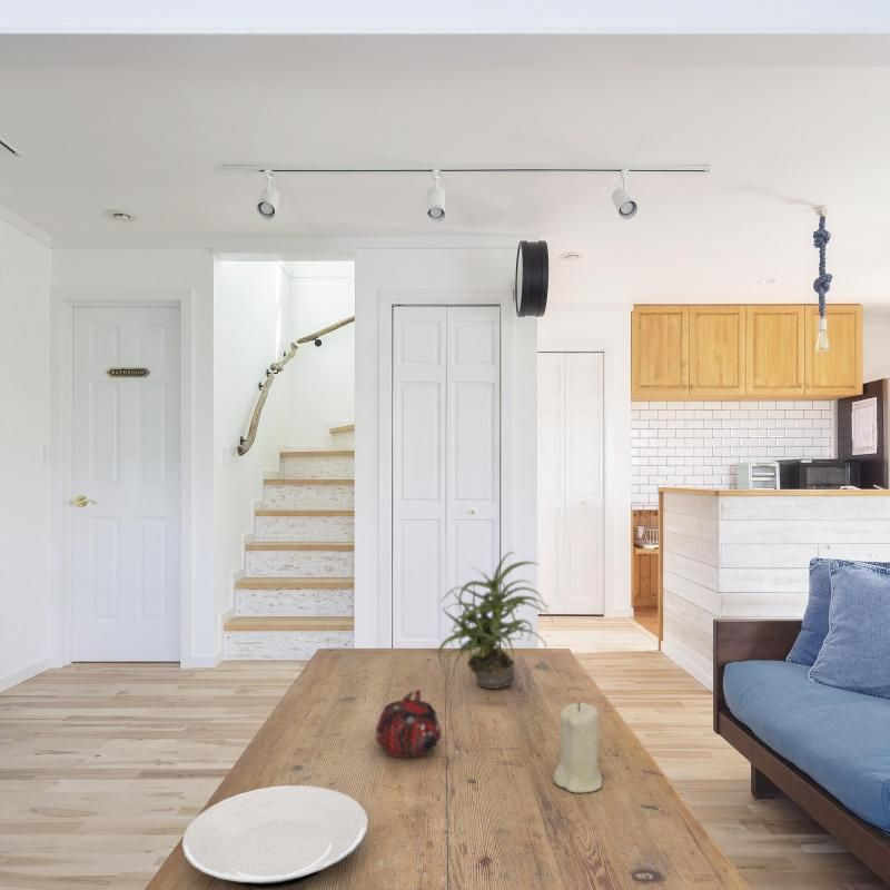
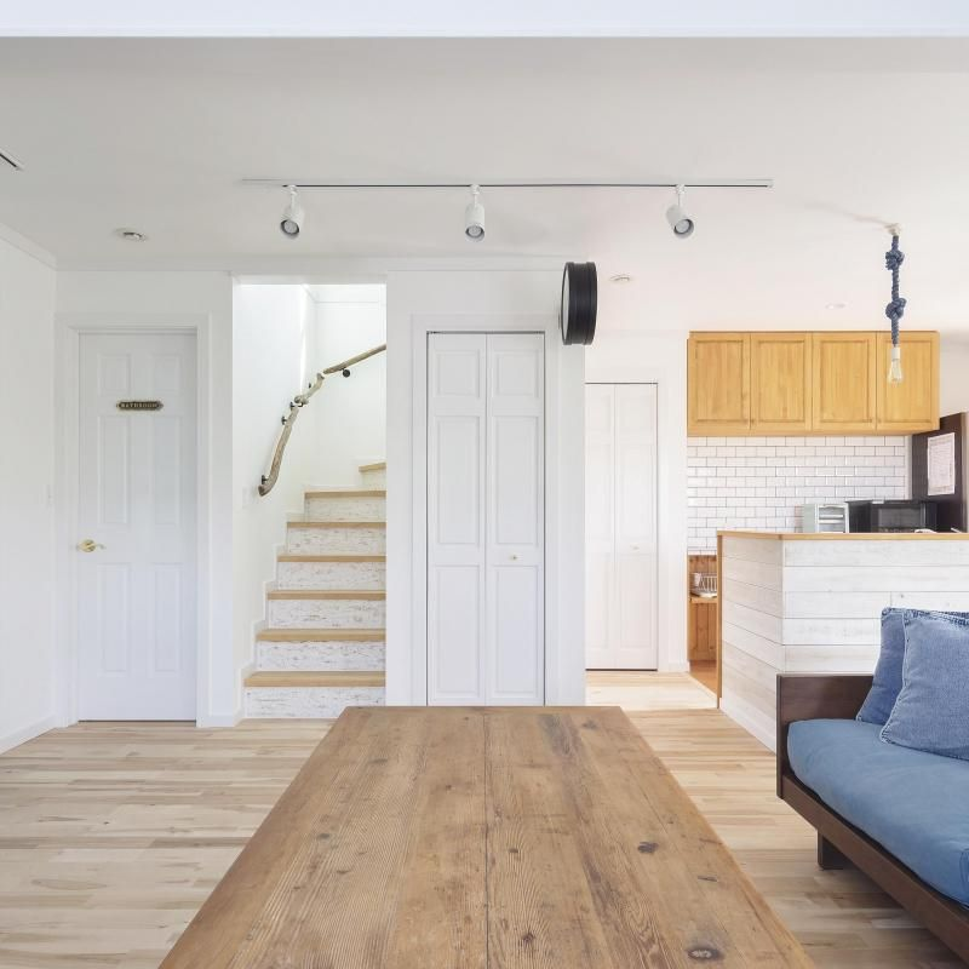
- teapot (408, 720)
- potted plant (496, 622)
- plate (277, 840)
- candle (578, 742)
